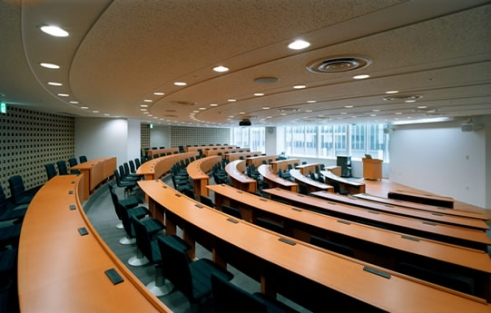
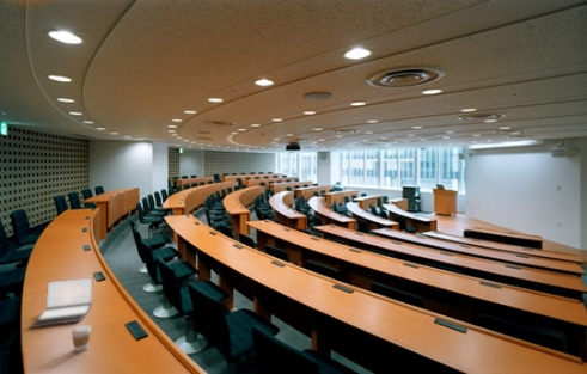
+ coffee cup (81, 337)
+ laptop (63, 300)
